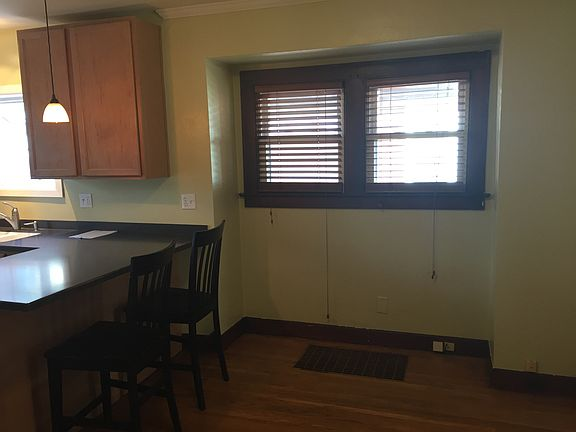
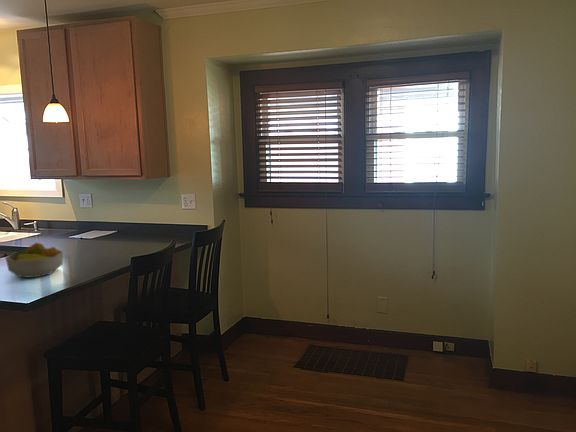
+ fruit bowl (35, 259)
